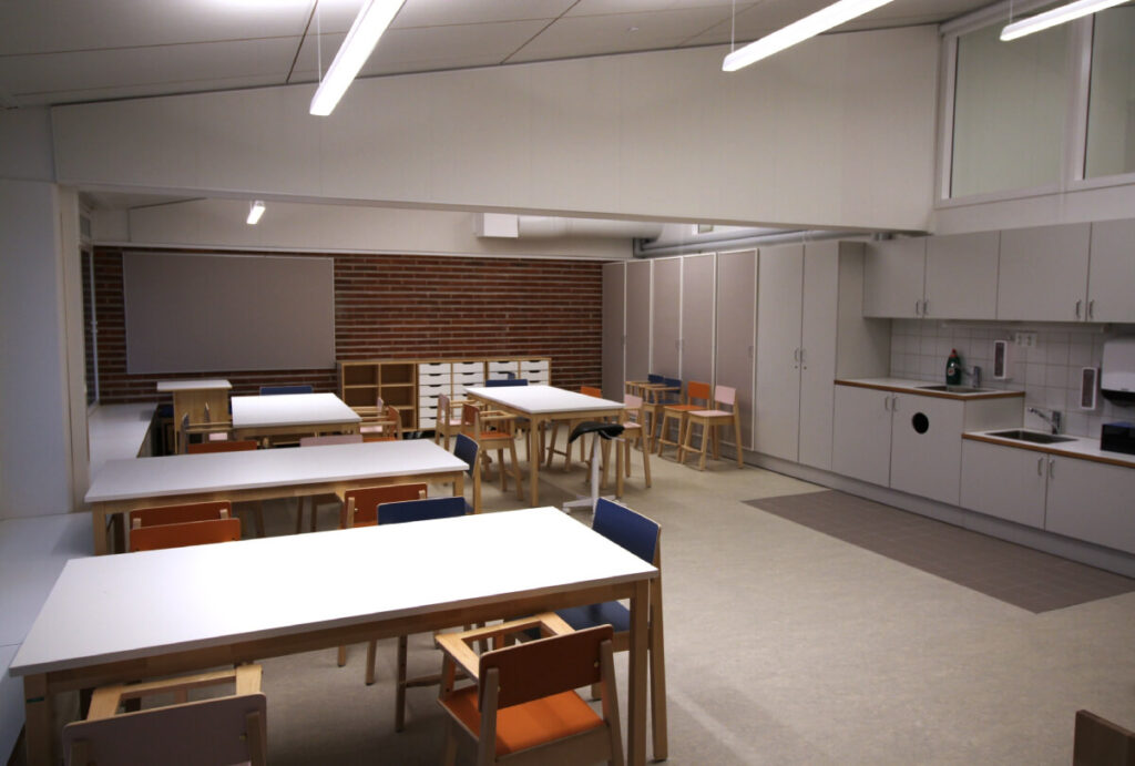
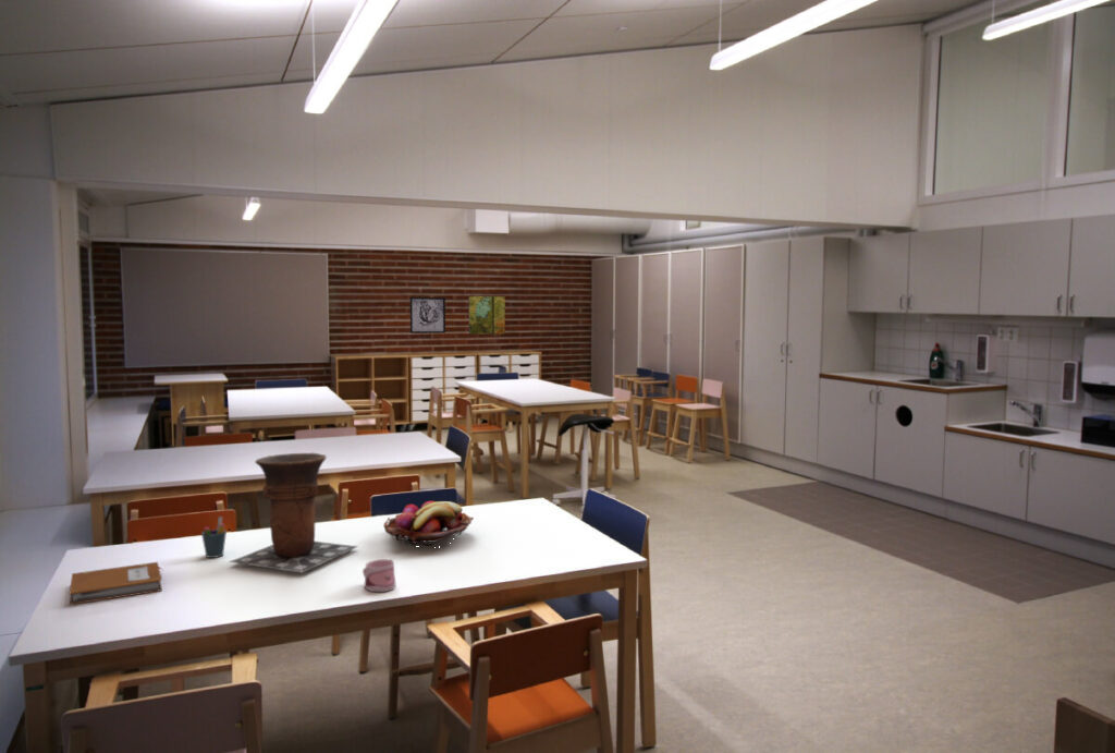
+ notebook (119, 581)
+ vase (294, 507)
+ fruit basket (428, 521)
+ map (487, 315)
+ mug (378, 574)
+ pen holder (215, 537)
+ wall art (427, 315)
